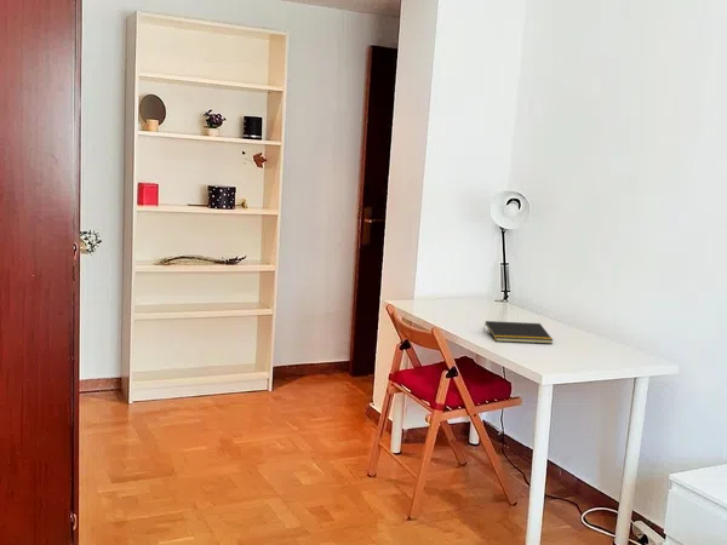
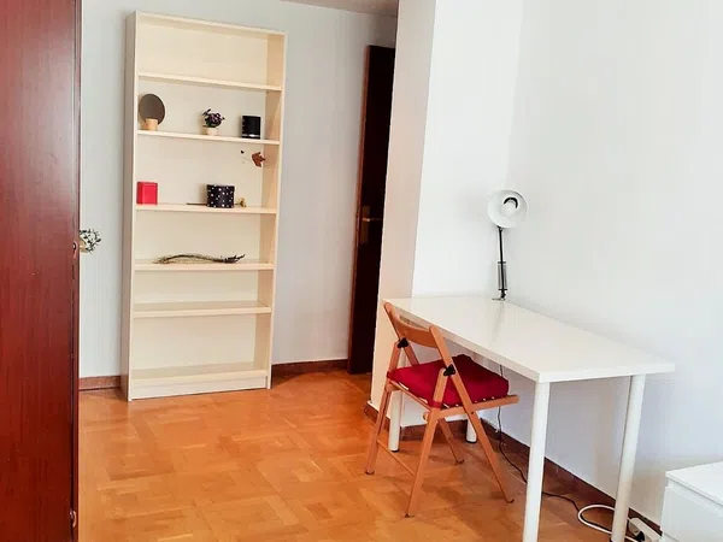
- notepad (519, 332)
